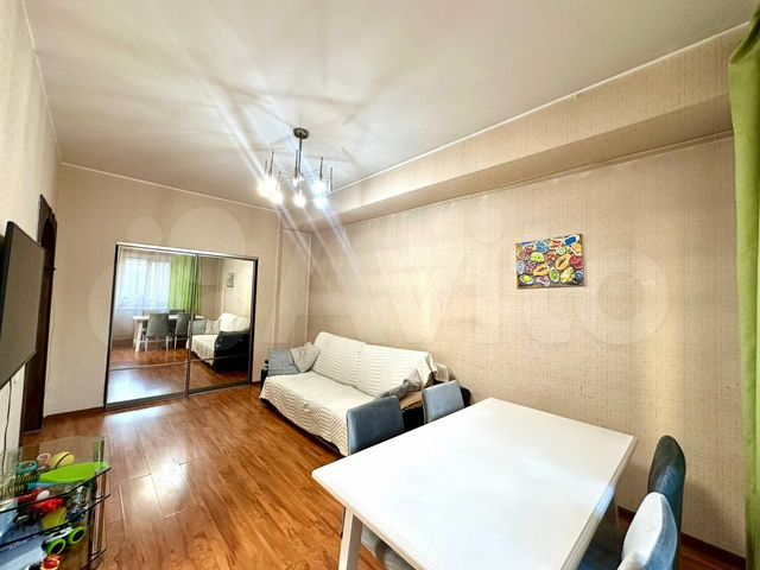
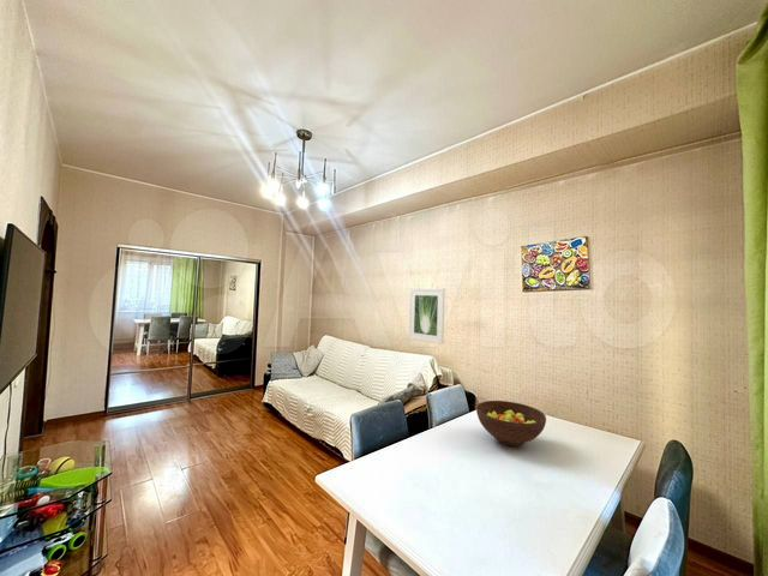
+ fruit bowl (509, 426)
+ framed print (425, 314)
